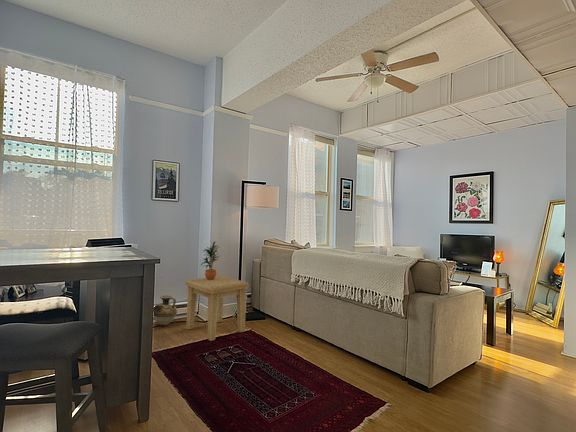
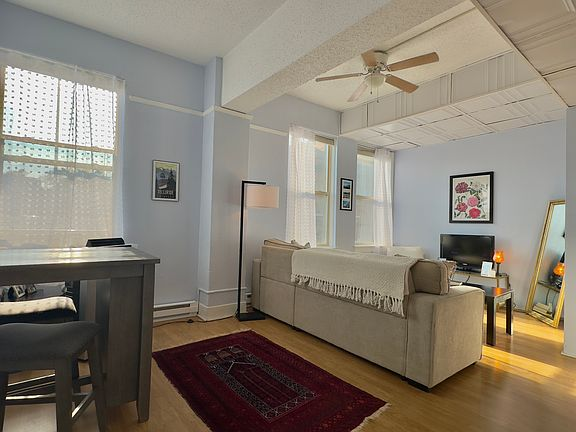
- ceramic jug (163, 310)
- side table (216, 305)
- potted plant (211, 260)
